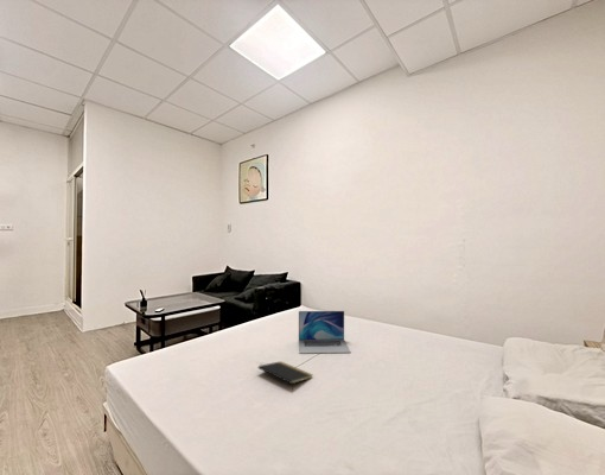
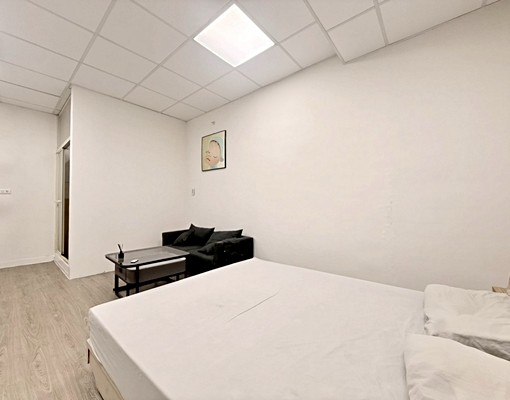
- notepad (285, 370)
- laptop (323, 330)
